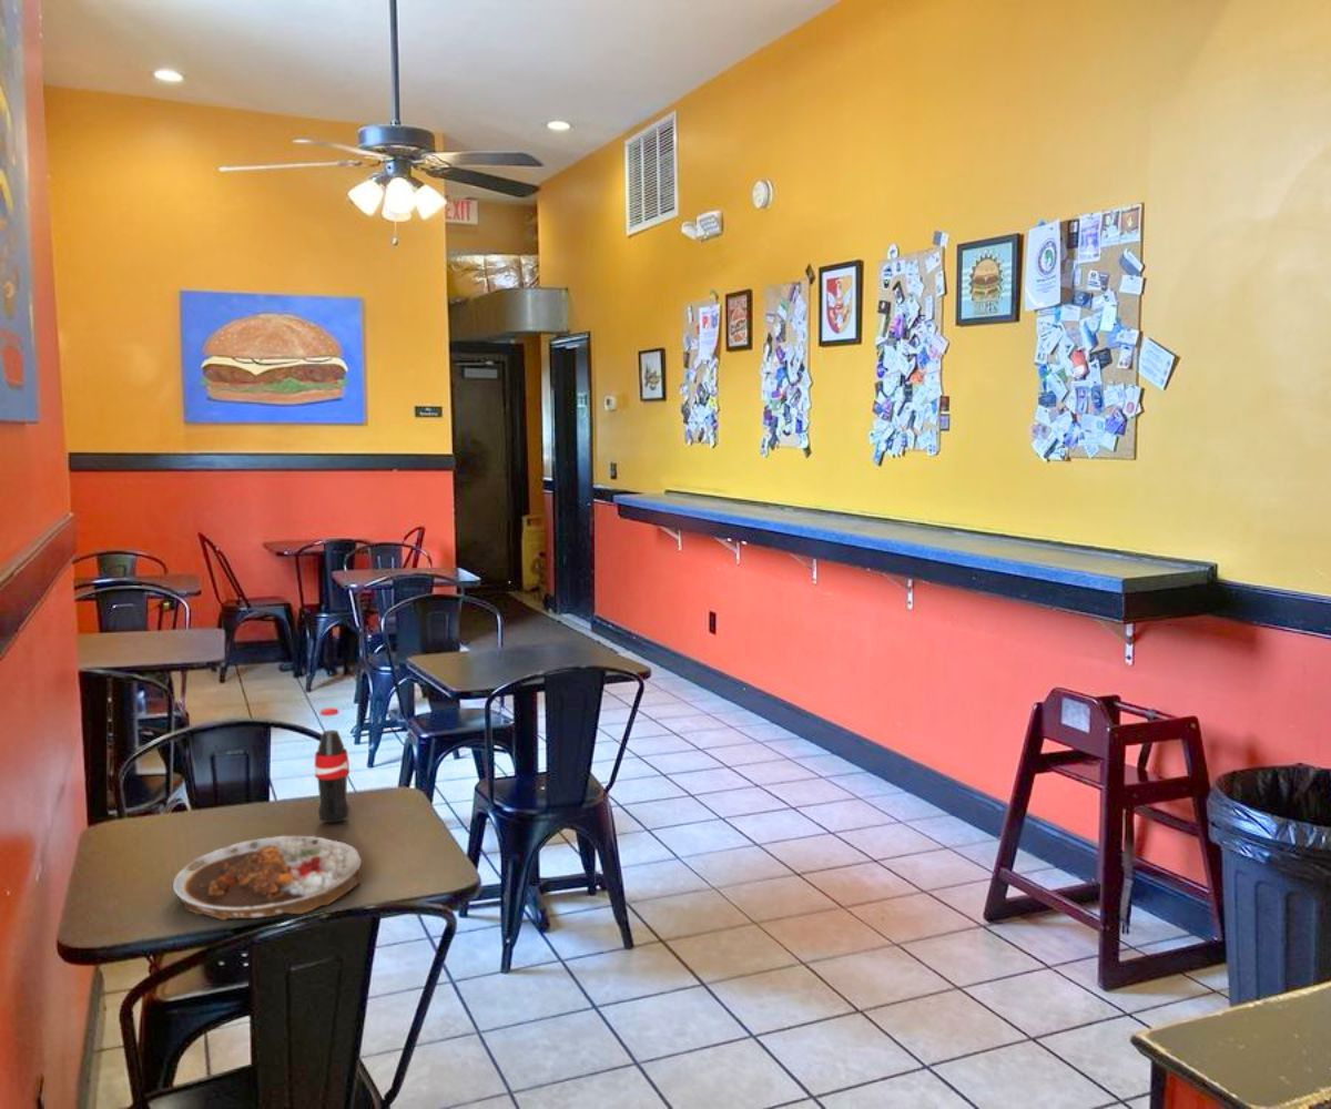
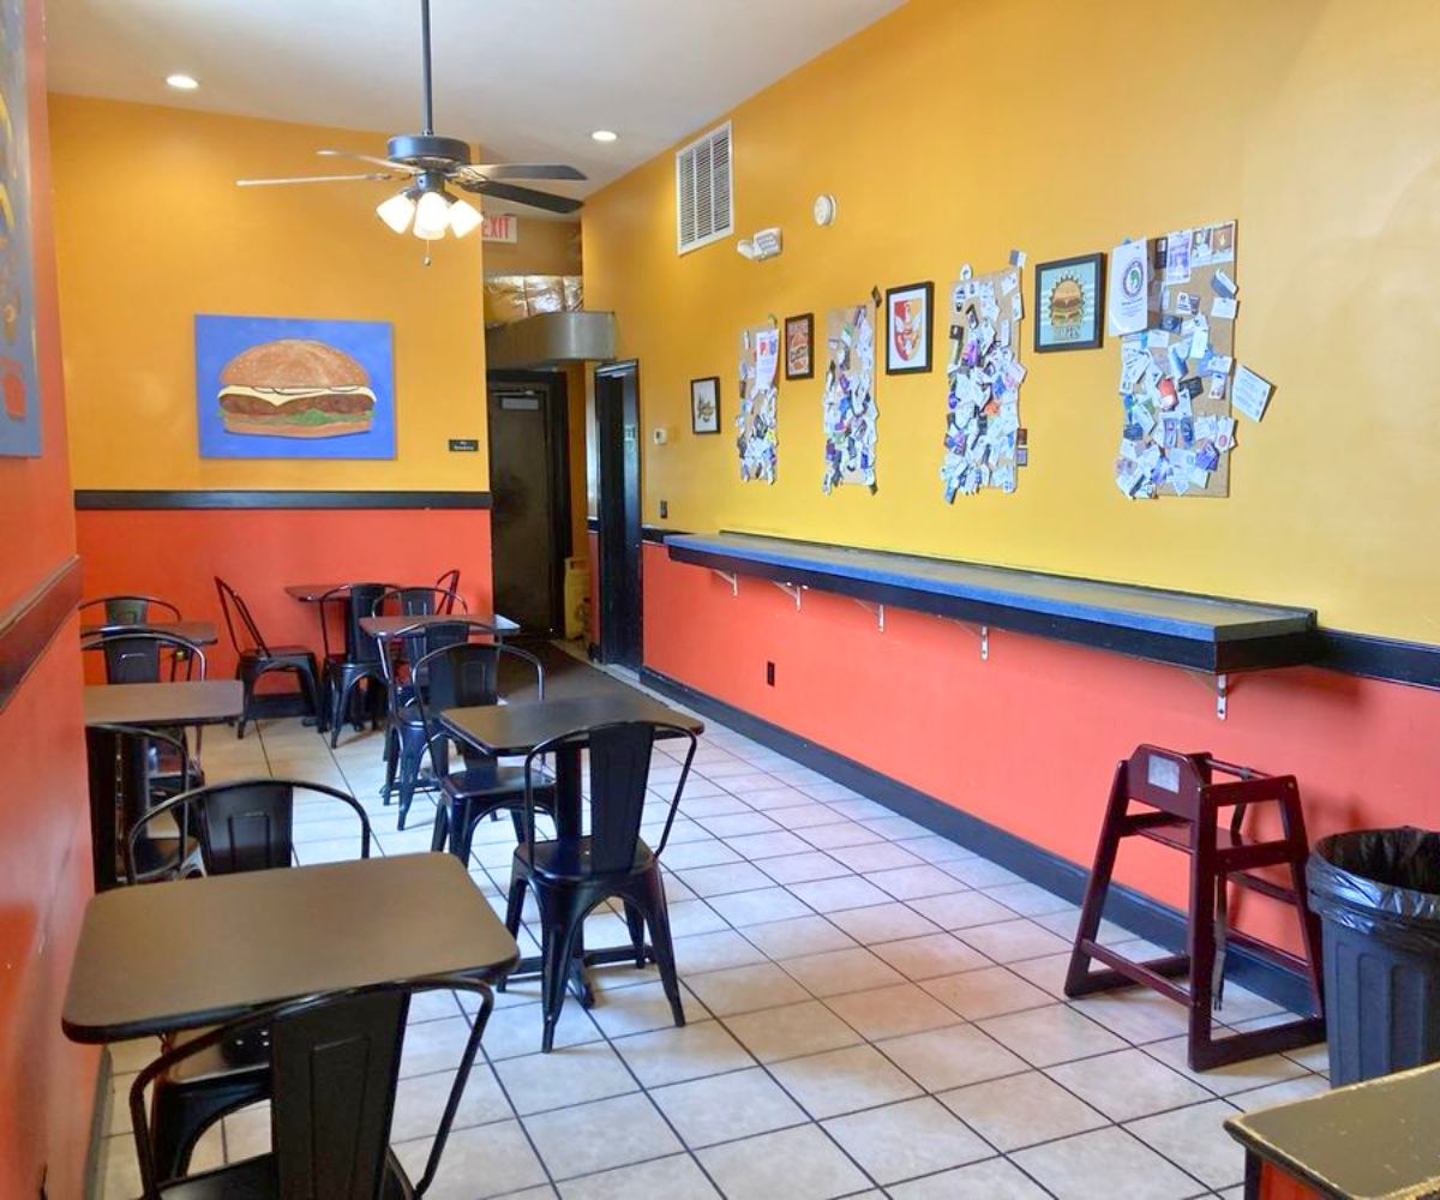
- plate (270, 869)
- soda bottle (332, 765)
